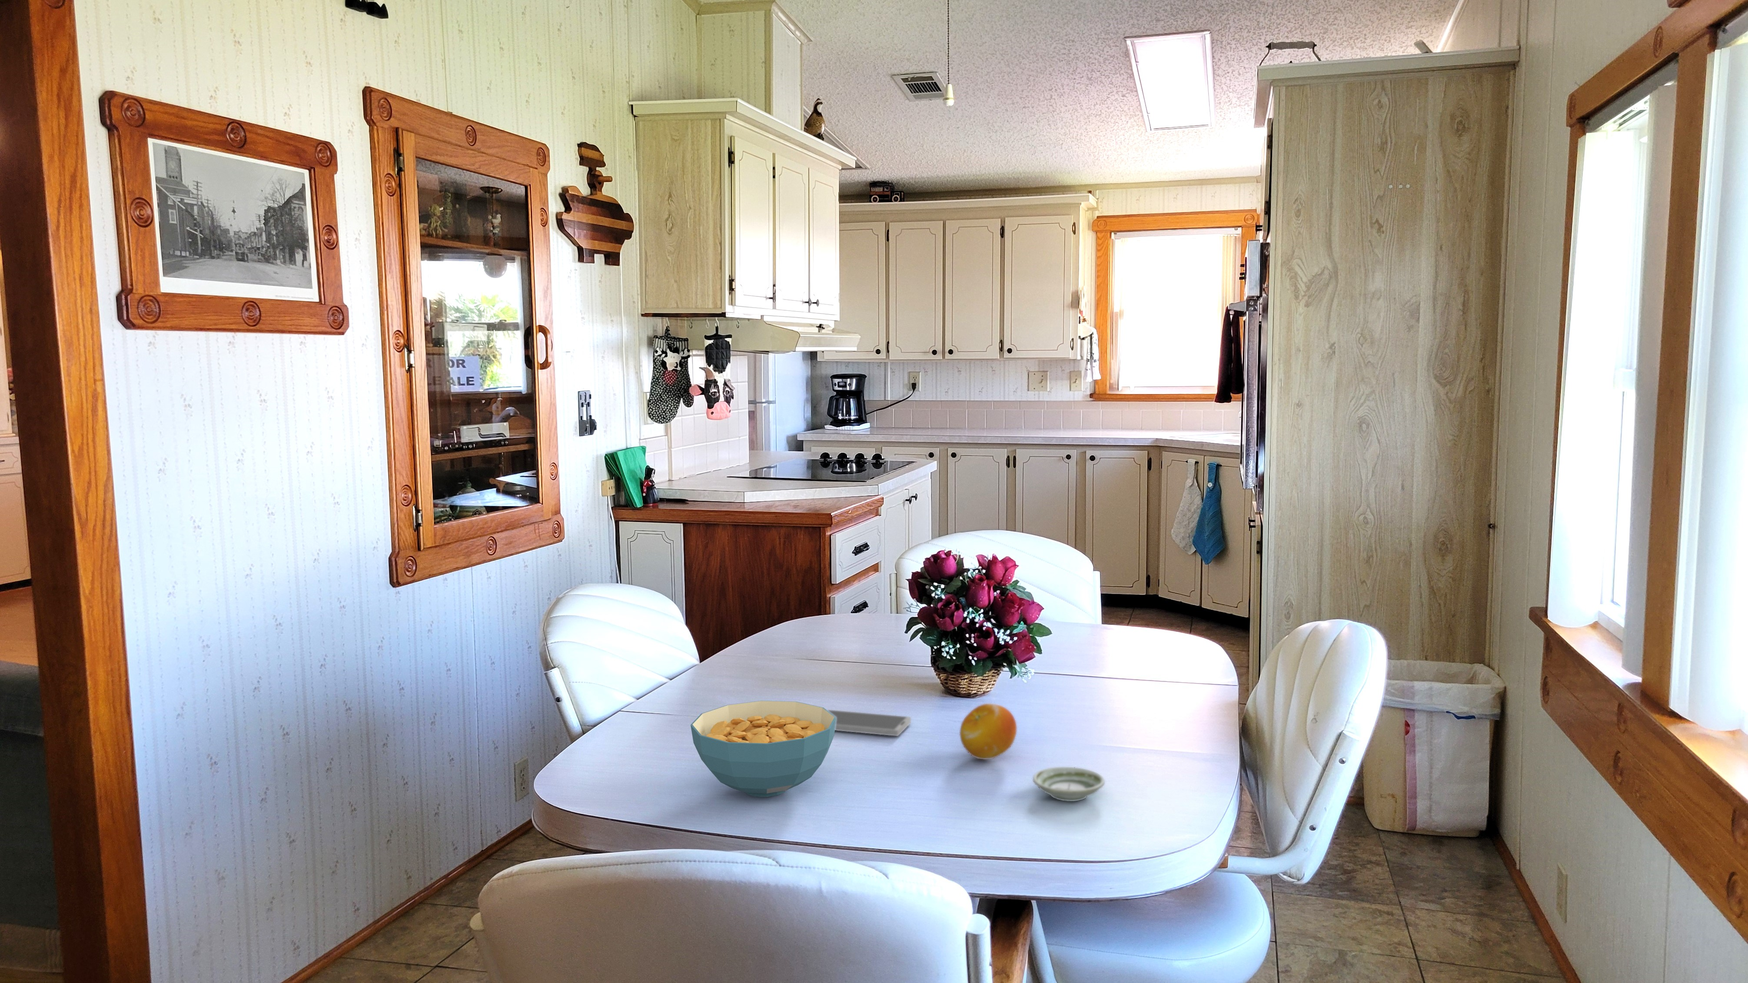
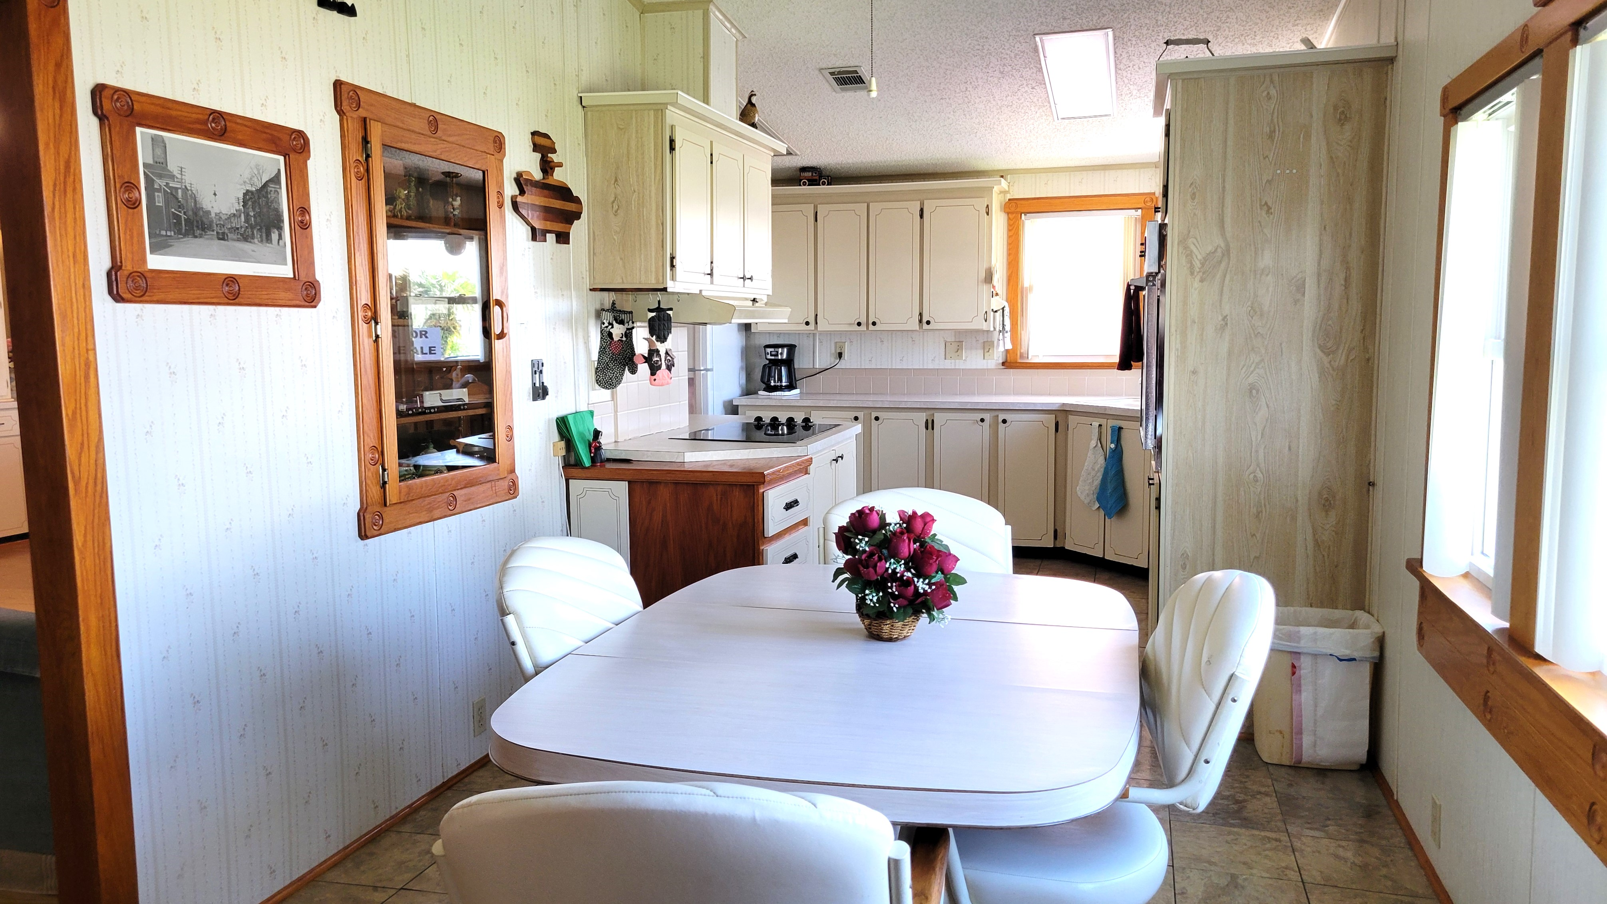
- smartphone (861, 723)
- cereal bowl (765, 755)
- saucer (1068, 786)
- fruit (988, 731)
